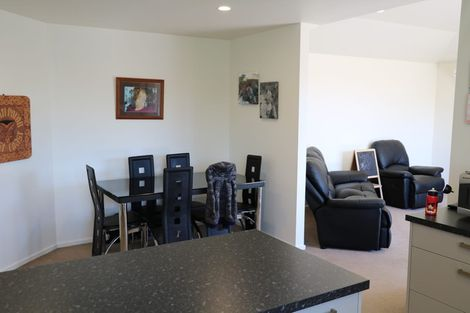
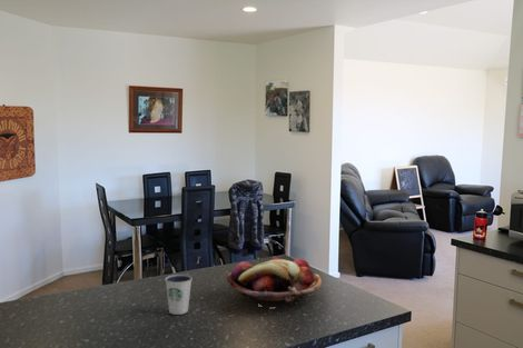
+ dixie cup (178, 295)
+ fruit basket (275, 277)
